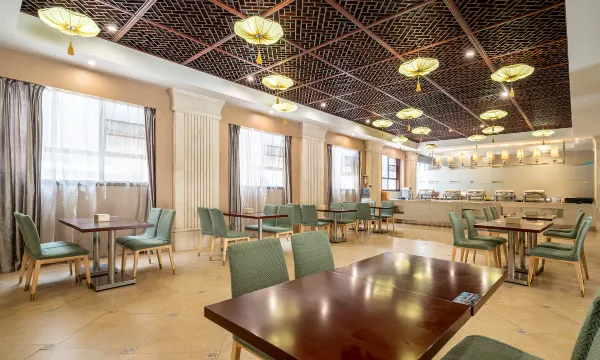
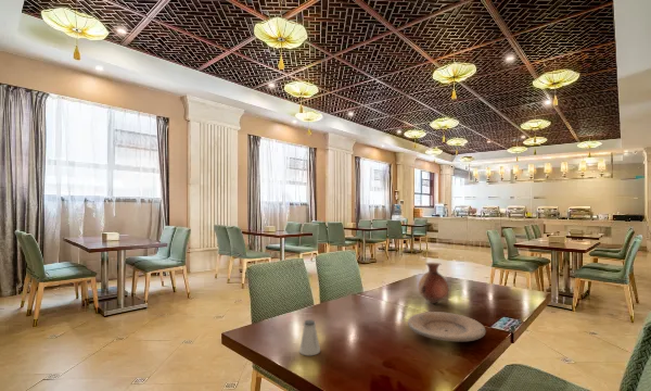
+ saltshaker (309, 336)
+ plate (445, 328)
+ vase (433, 282)
